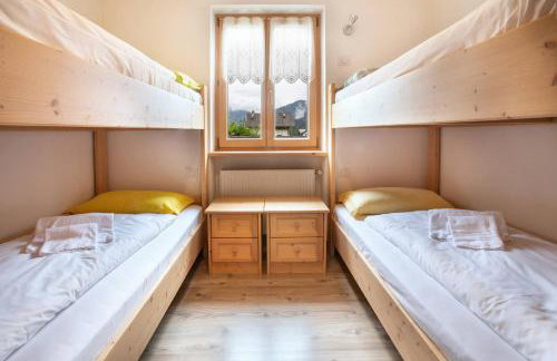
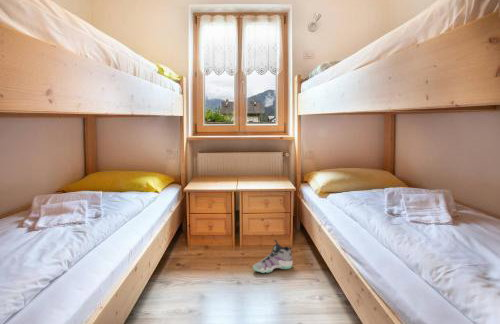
+ sneaker (272, 254)
